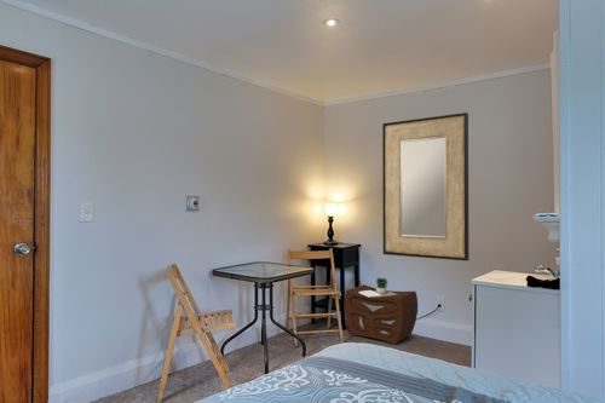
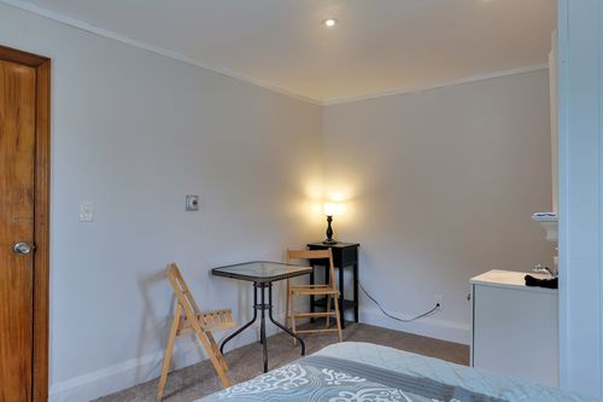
- home mirror (422, 188)
- nightstand (380, 306)
